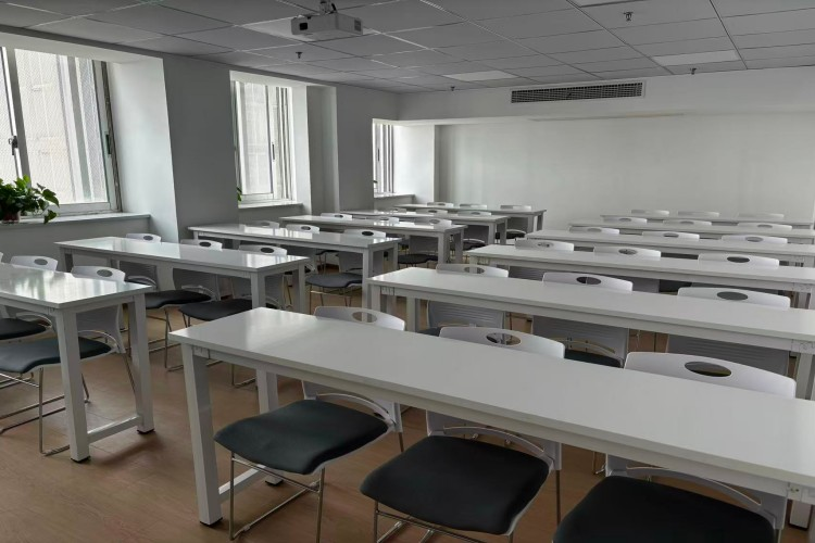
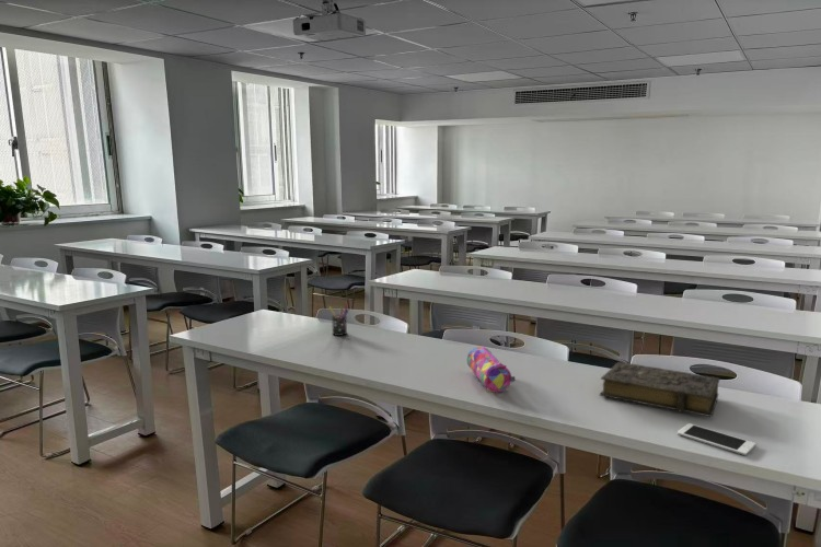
+ cell phone (715, 438)
+ book (660, 386)
+ pencil case (488, 368)
+ pen holder (340, 318)
